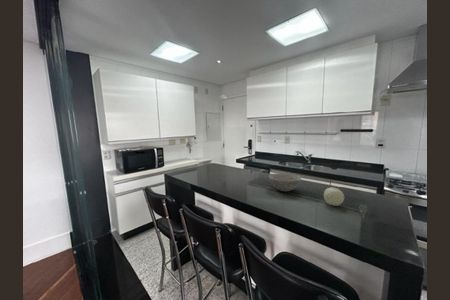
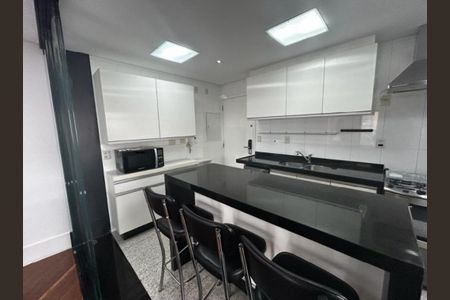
- bowl (284, 183)
- fruit (333, 196)
